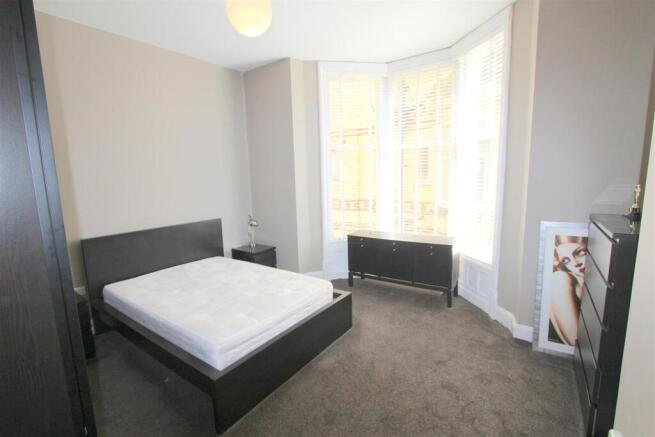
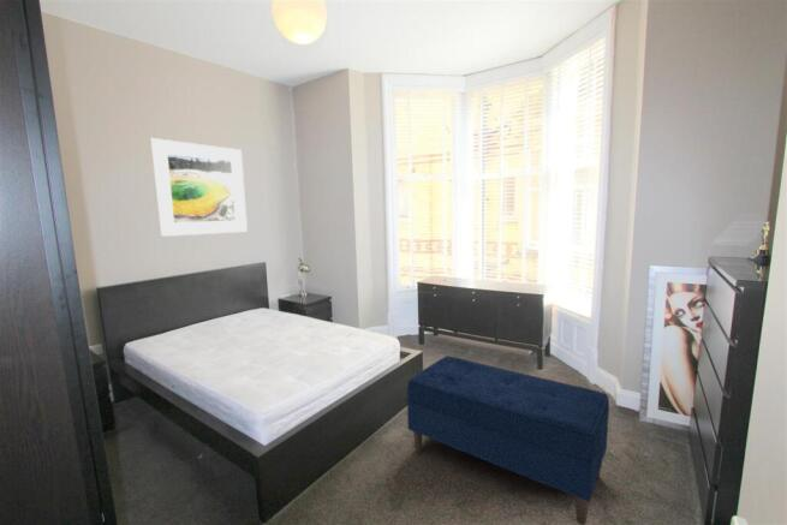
+ bench (501, 424)
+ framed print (203, 190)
